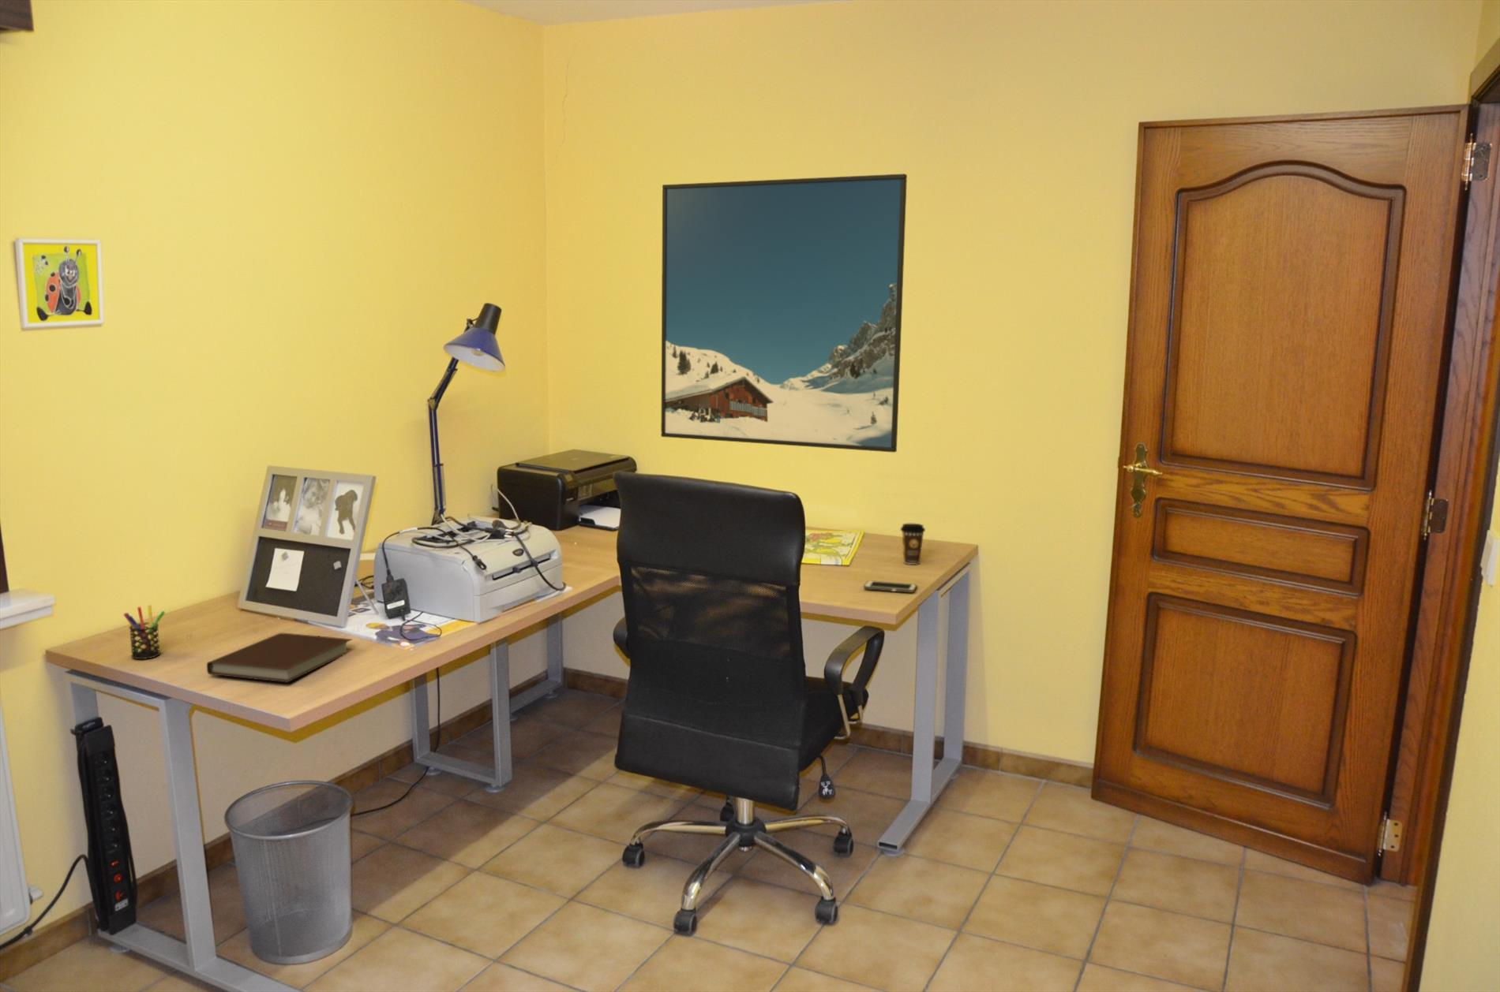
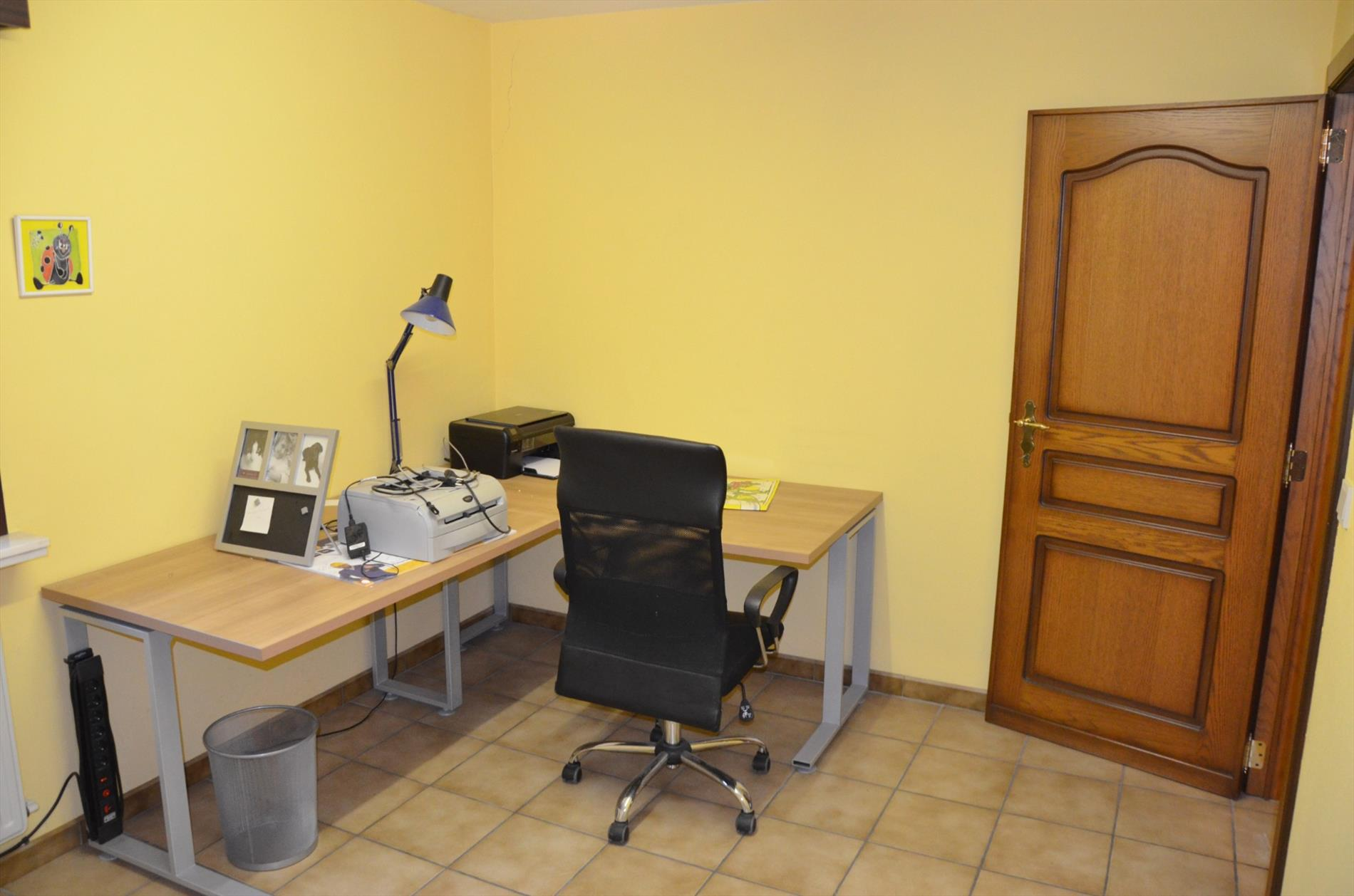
- pen holder (147, 629)
- coffee cup (912, 544)
- notebook (282, 657)
- cell phone (890, 587)
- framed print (775, 313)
